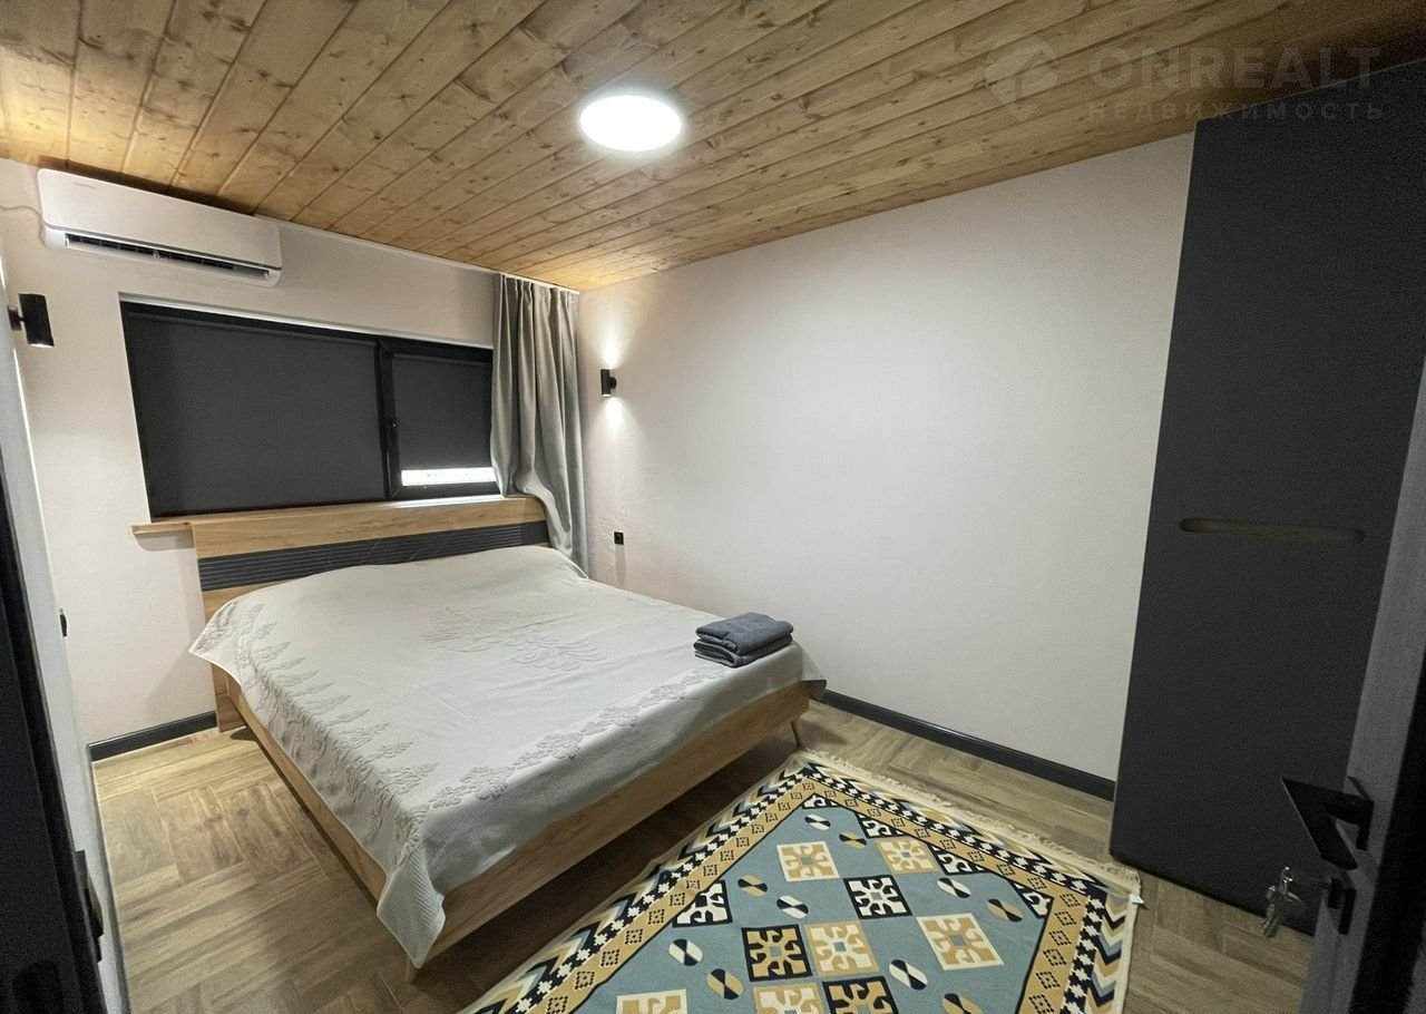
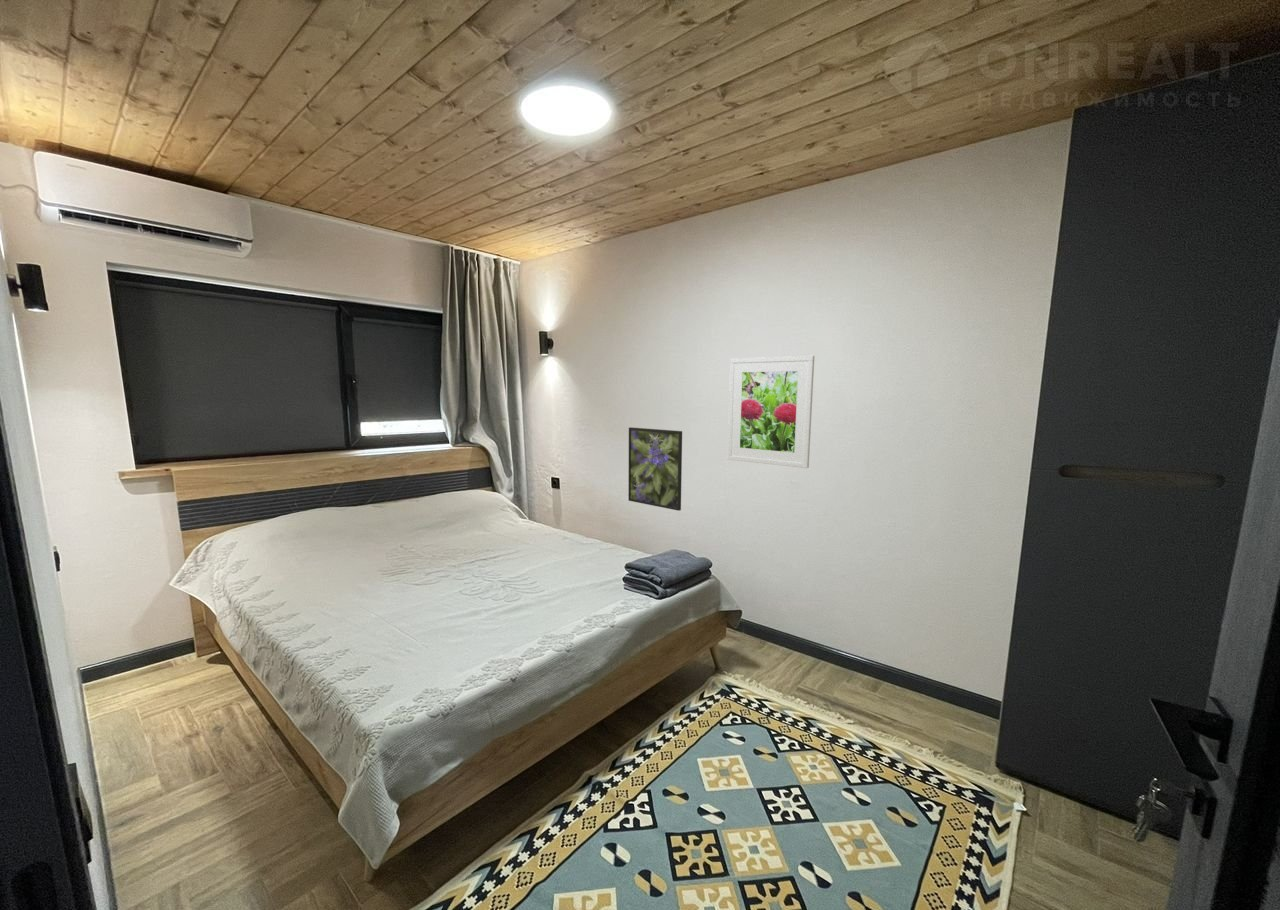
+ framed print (654, 467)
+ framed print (768, 411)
